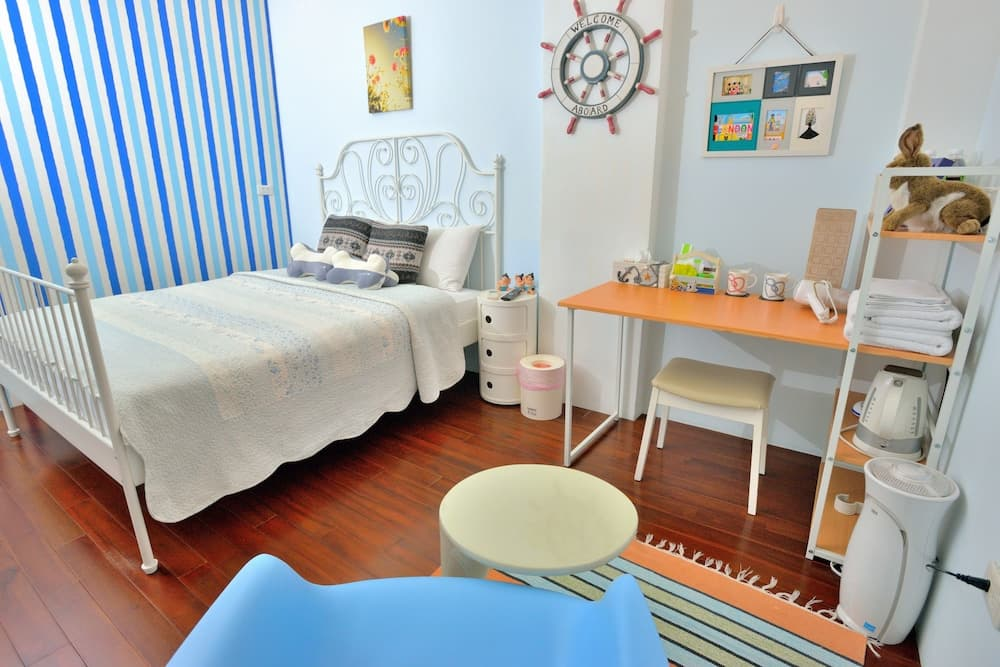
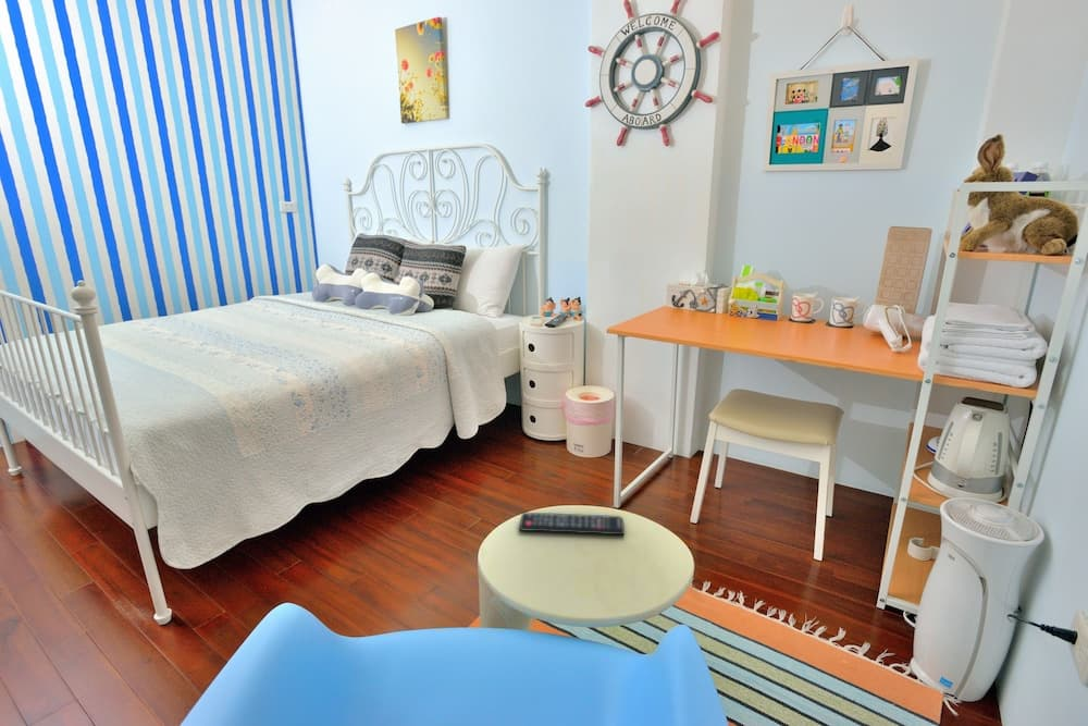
+ remote control (571, 525)
